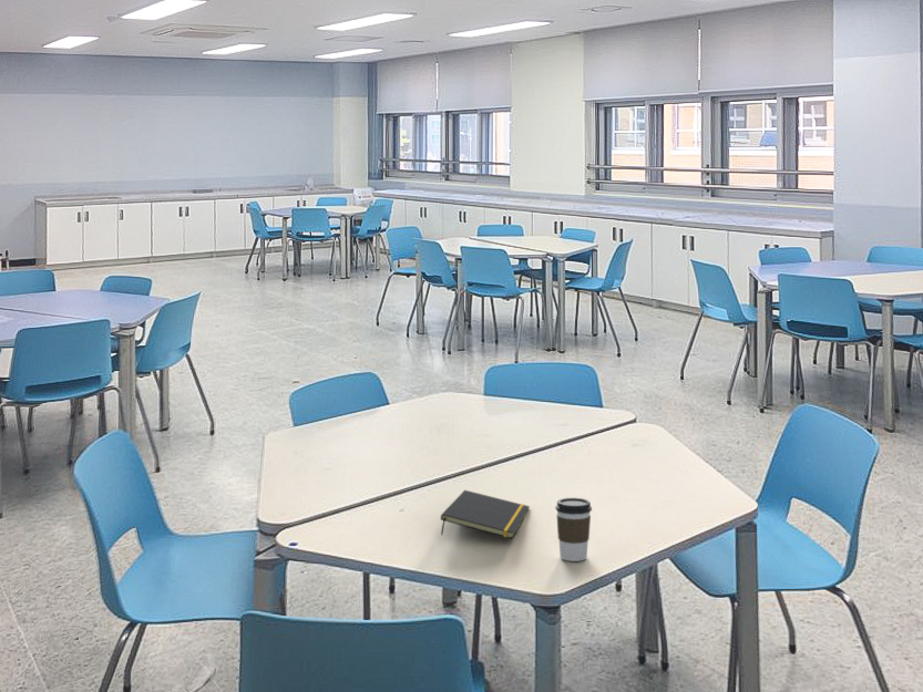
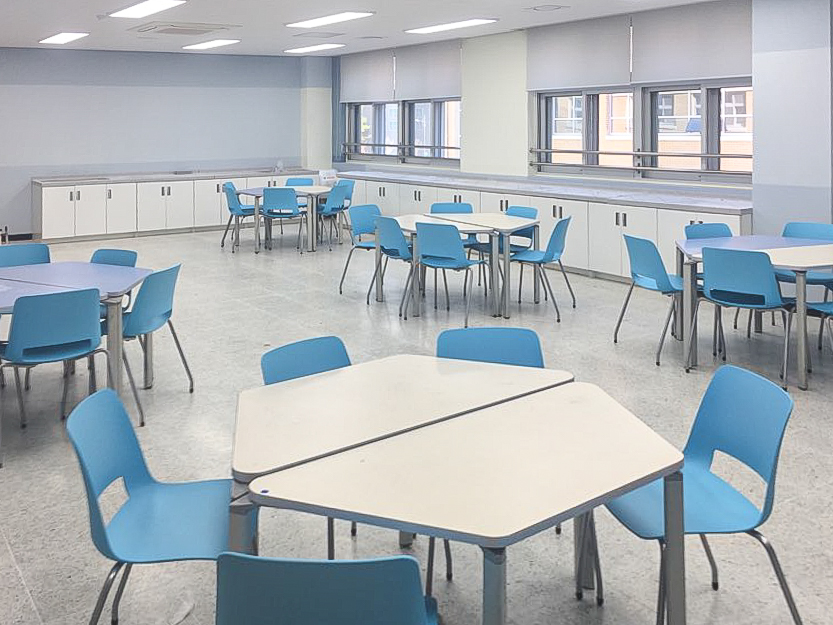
- notepad (486, 513)
- coffee cup (573, 529)
